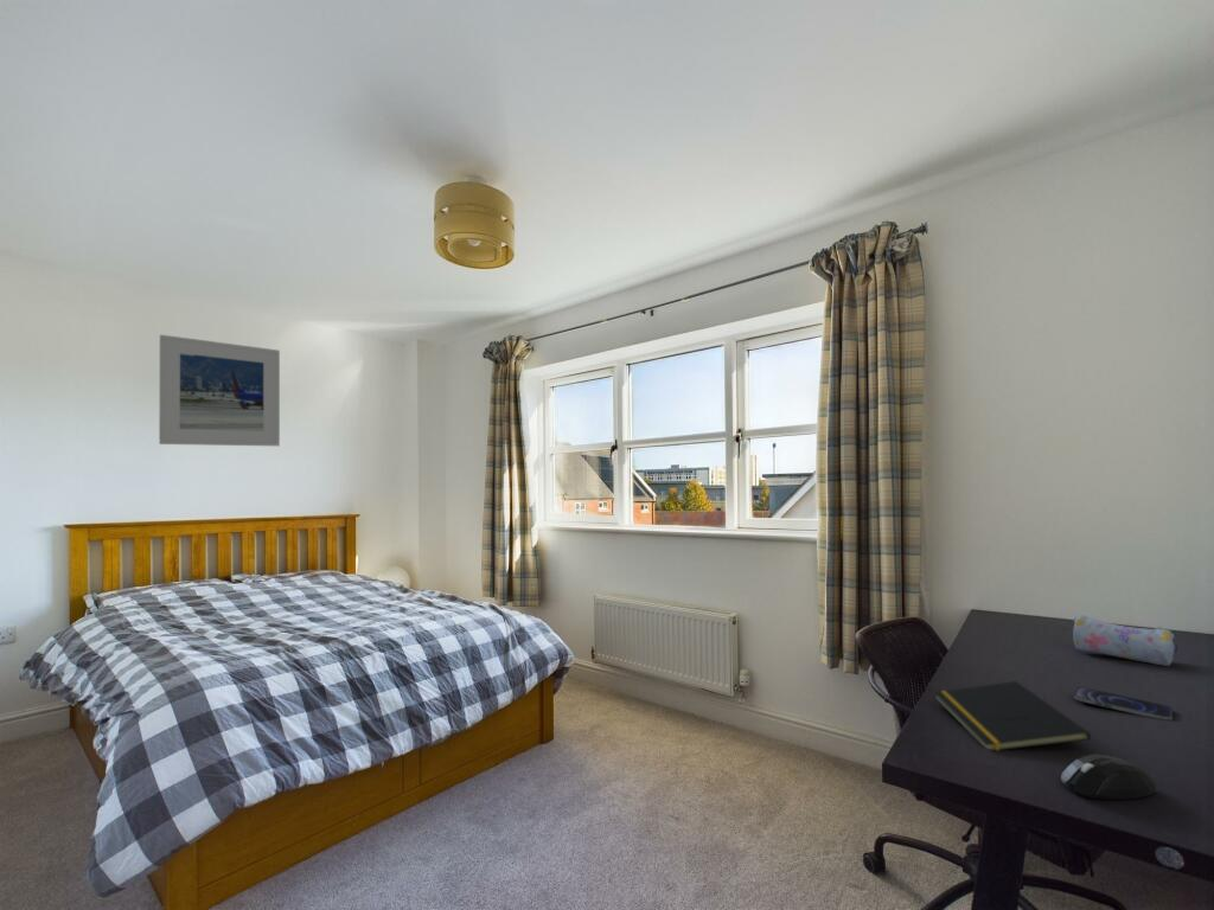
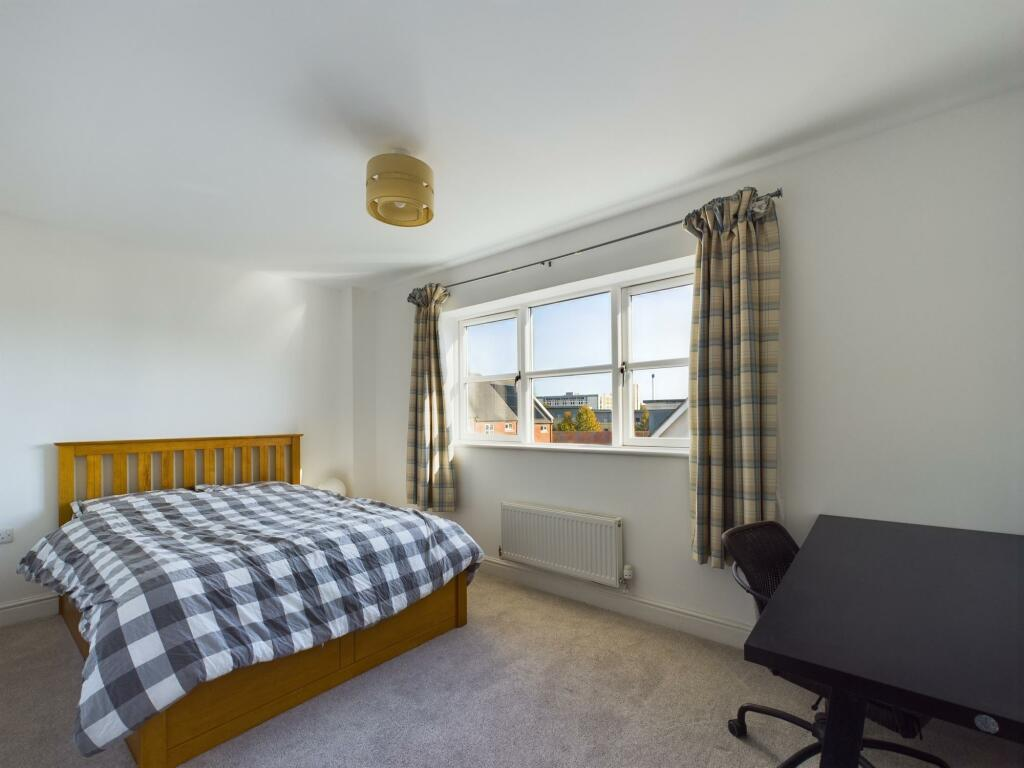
- mouse (1111, 774)
- smartphone (1122, 703)
- notepad (1003, 713)
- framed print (223, 393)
- pencil case (1122, 640)
